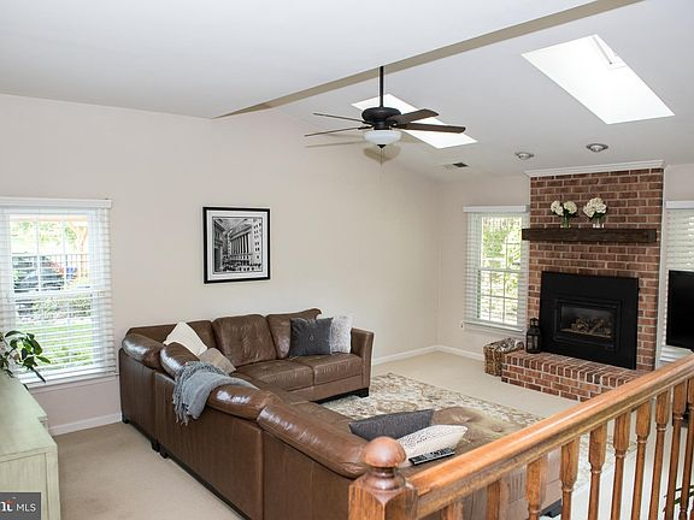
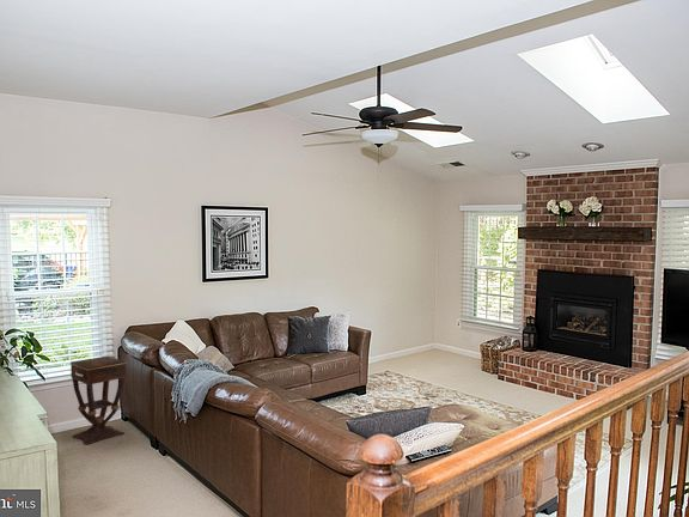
+ side table (98, 400)
